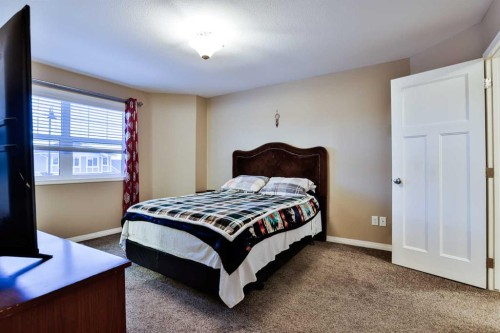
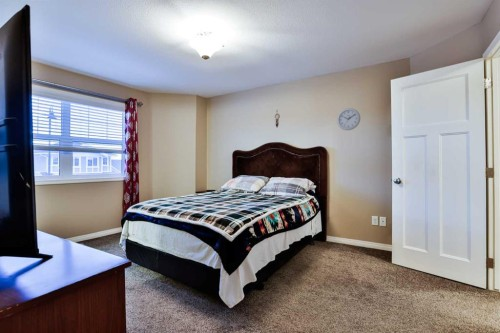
+ wall clock (348, 119)
